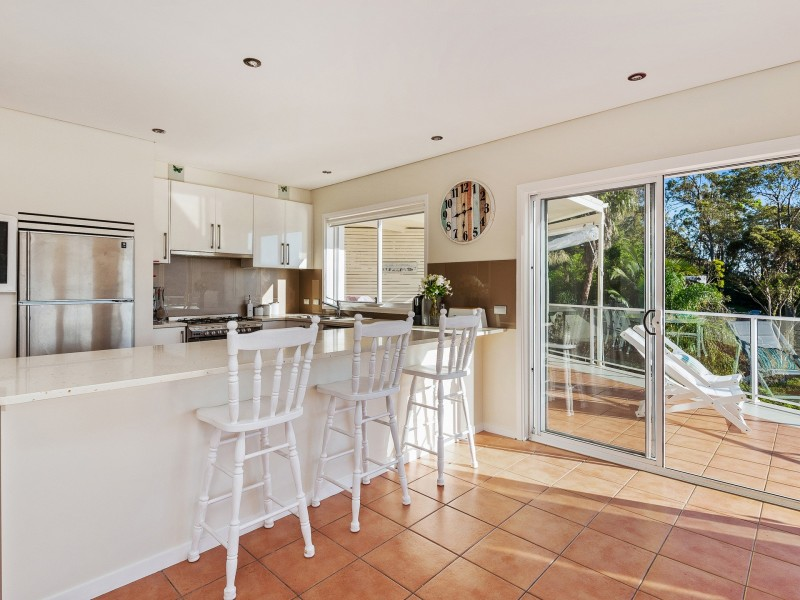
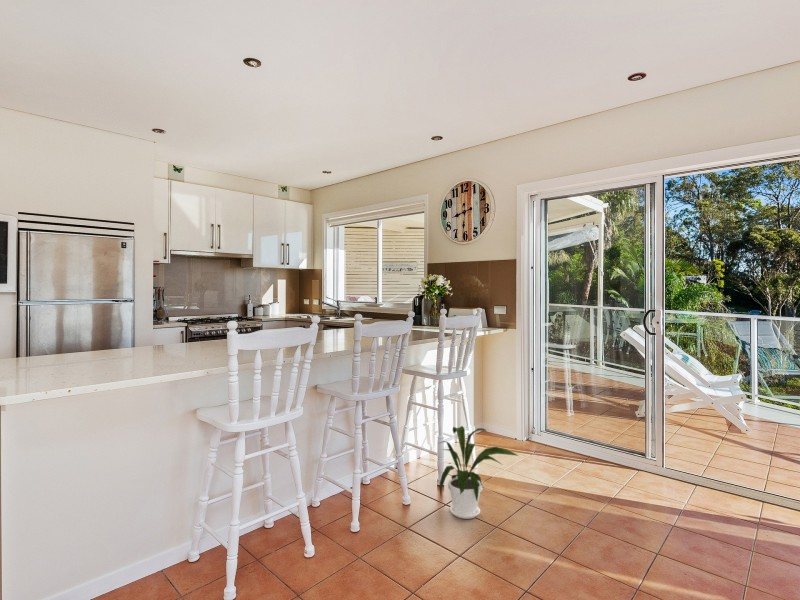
+ house plant (466, 467)
